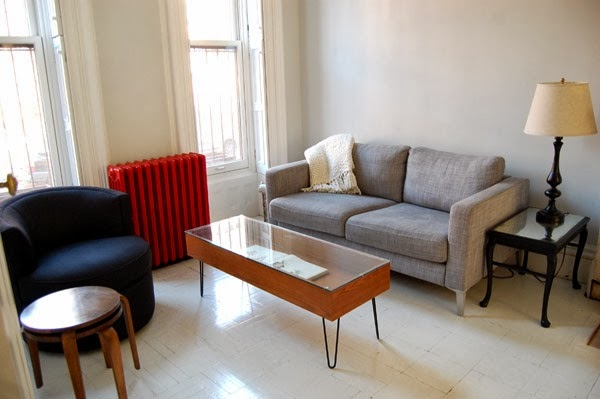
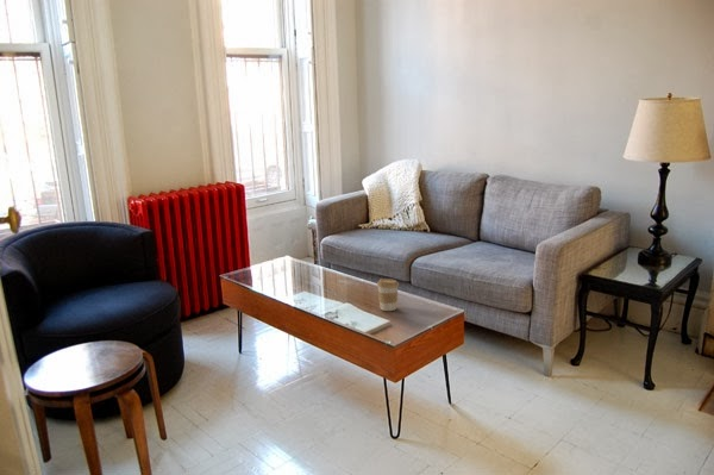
+ coffee cup (388, 293)
